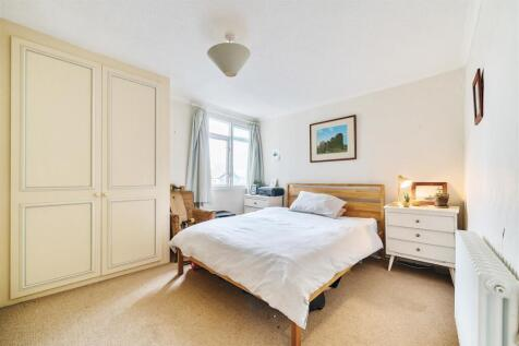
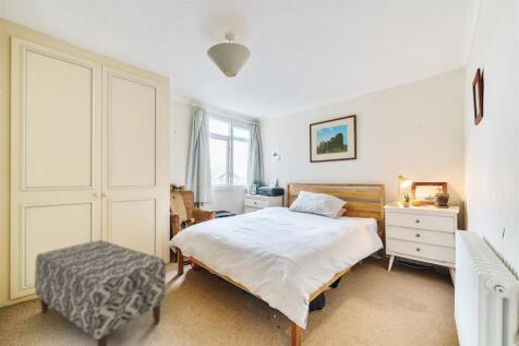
+ bench (98, 286)
